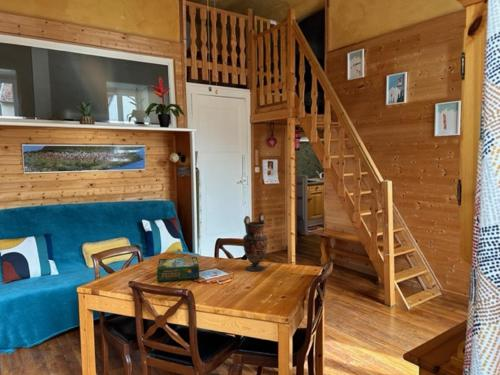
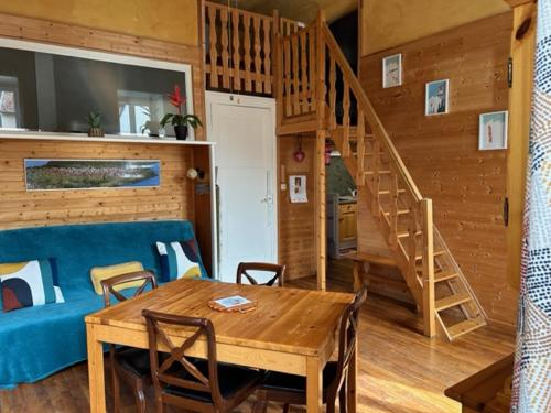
- board game (178, 268)
- vase (255, 241)
